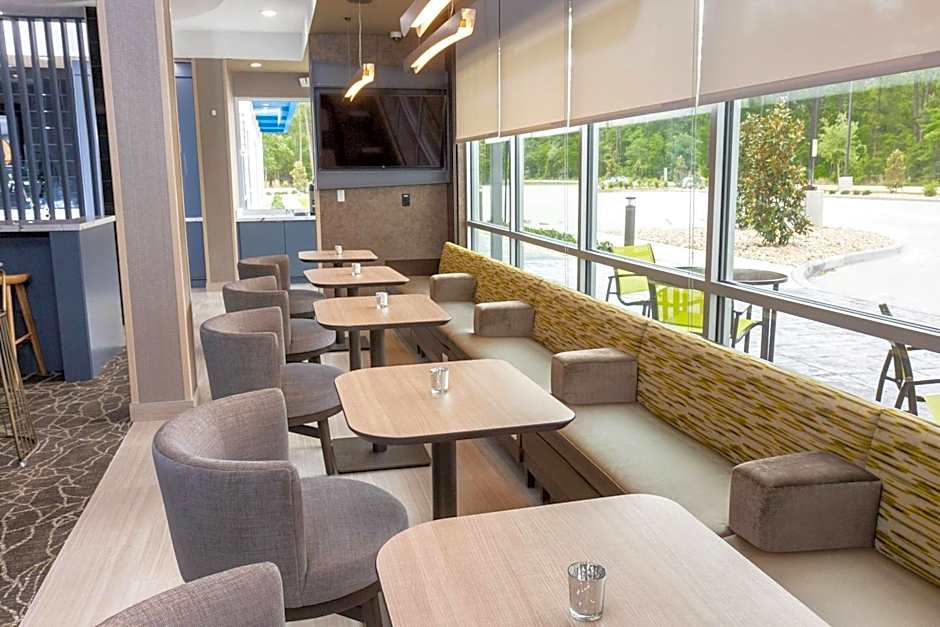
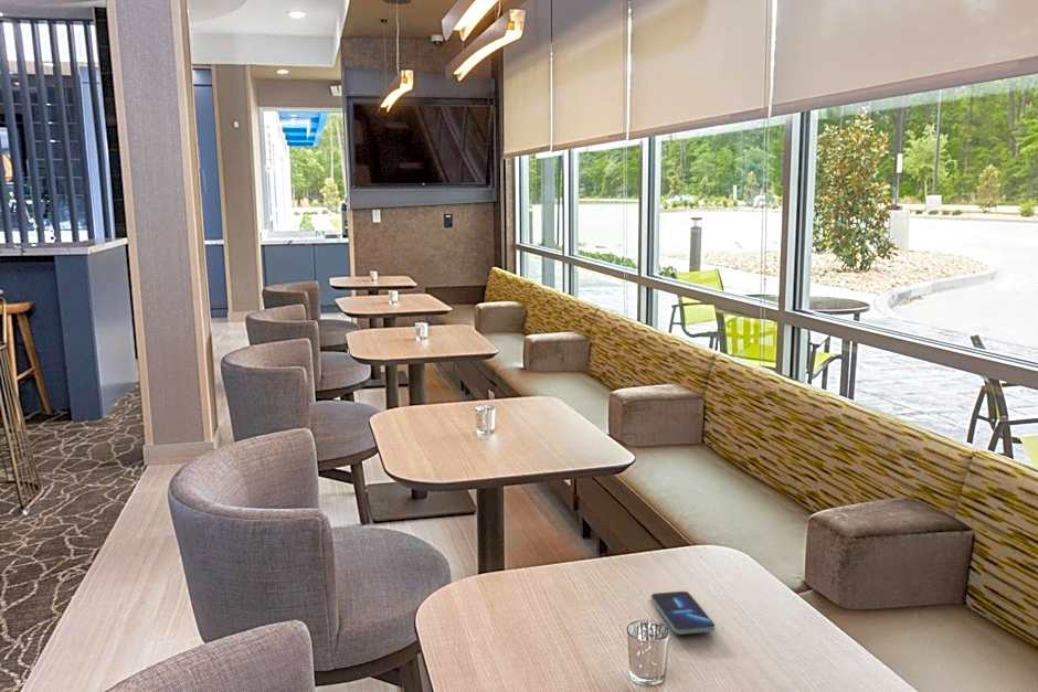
+ smartphone (681, 611)
